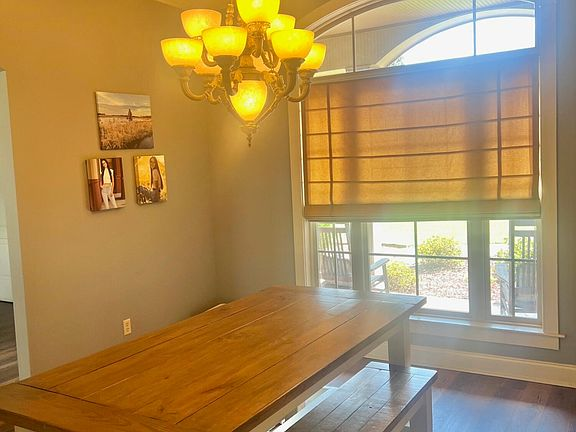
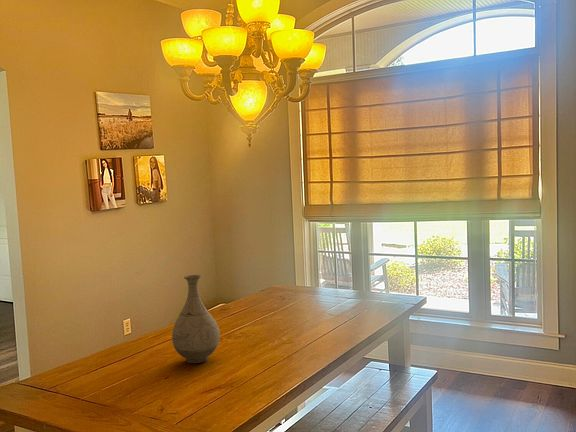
+ vase (195, 318)
